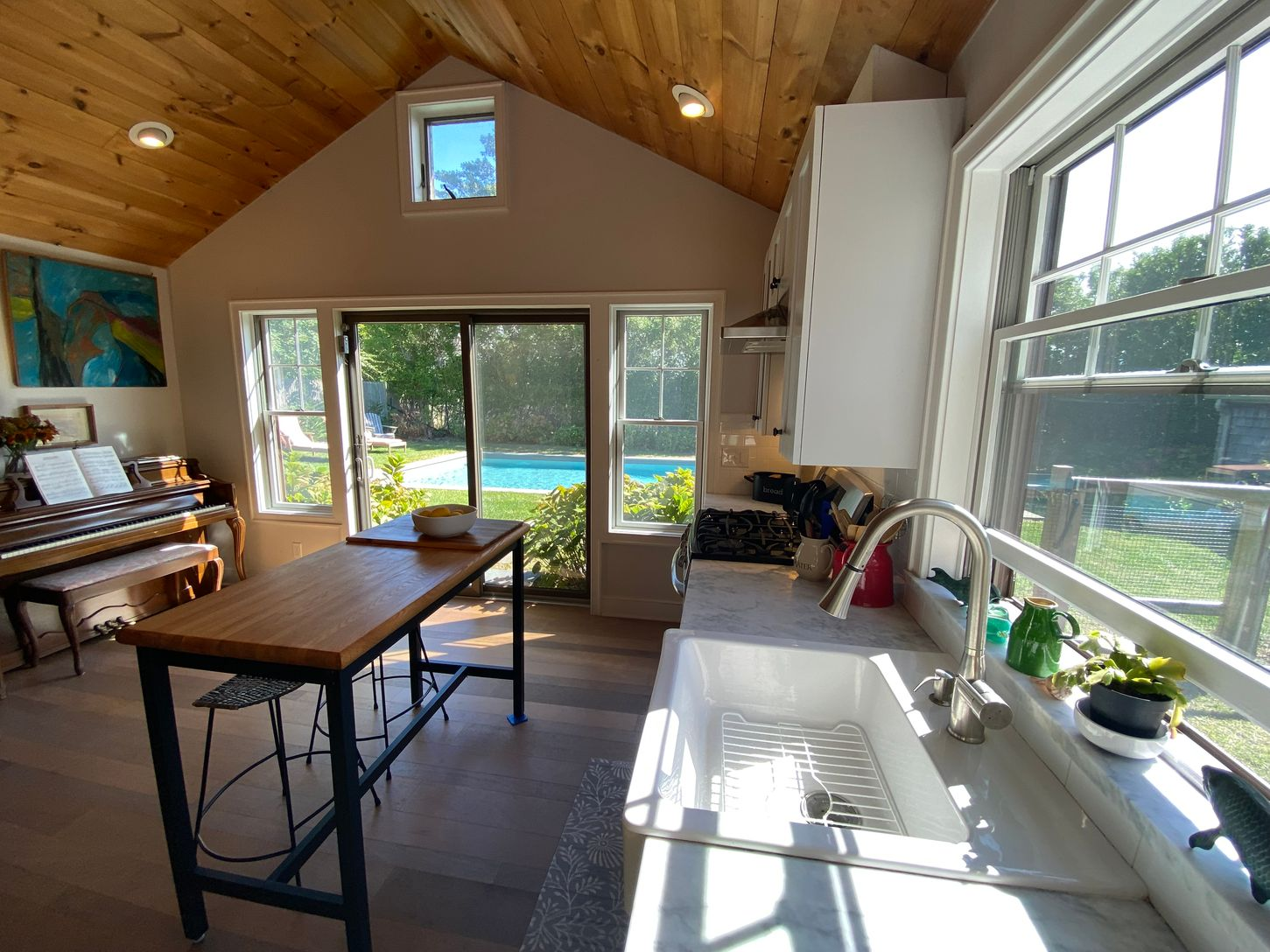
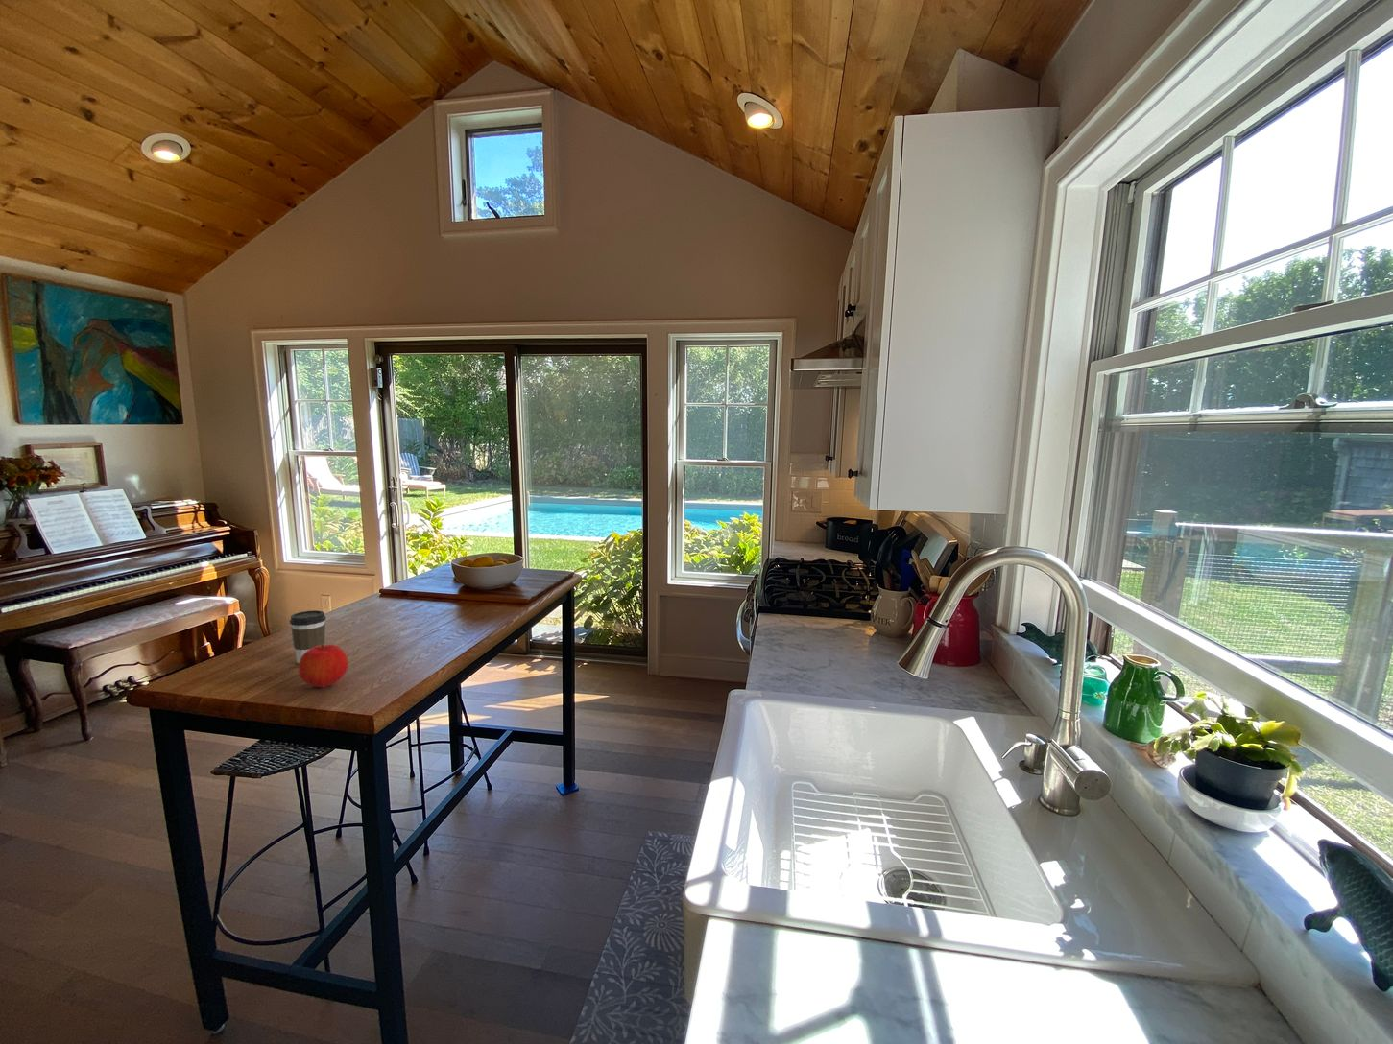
+ coffee cup (308, 637)
+ fruit (324, 665)
